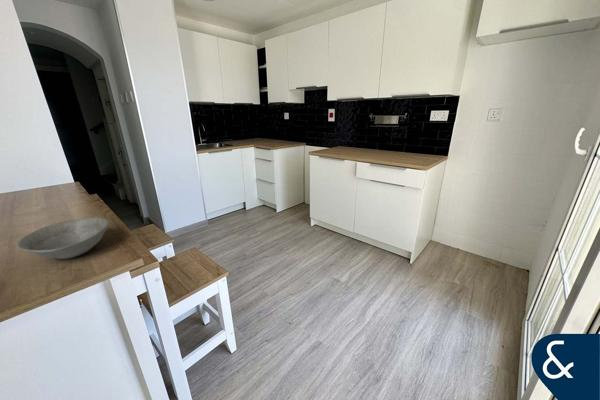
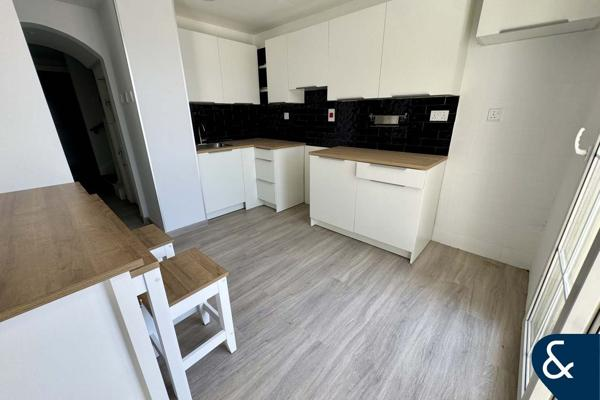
- bowl (70, 241)
